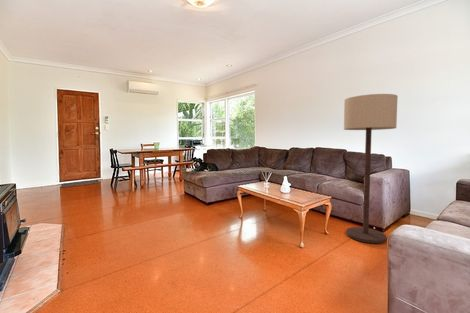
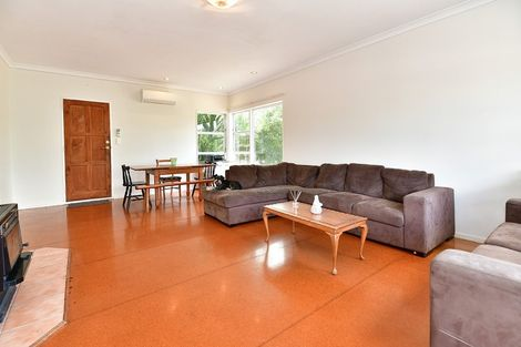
- floor lamp (367, 168)
